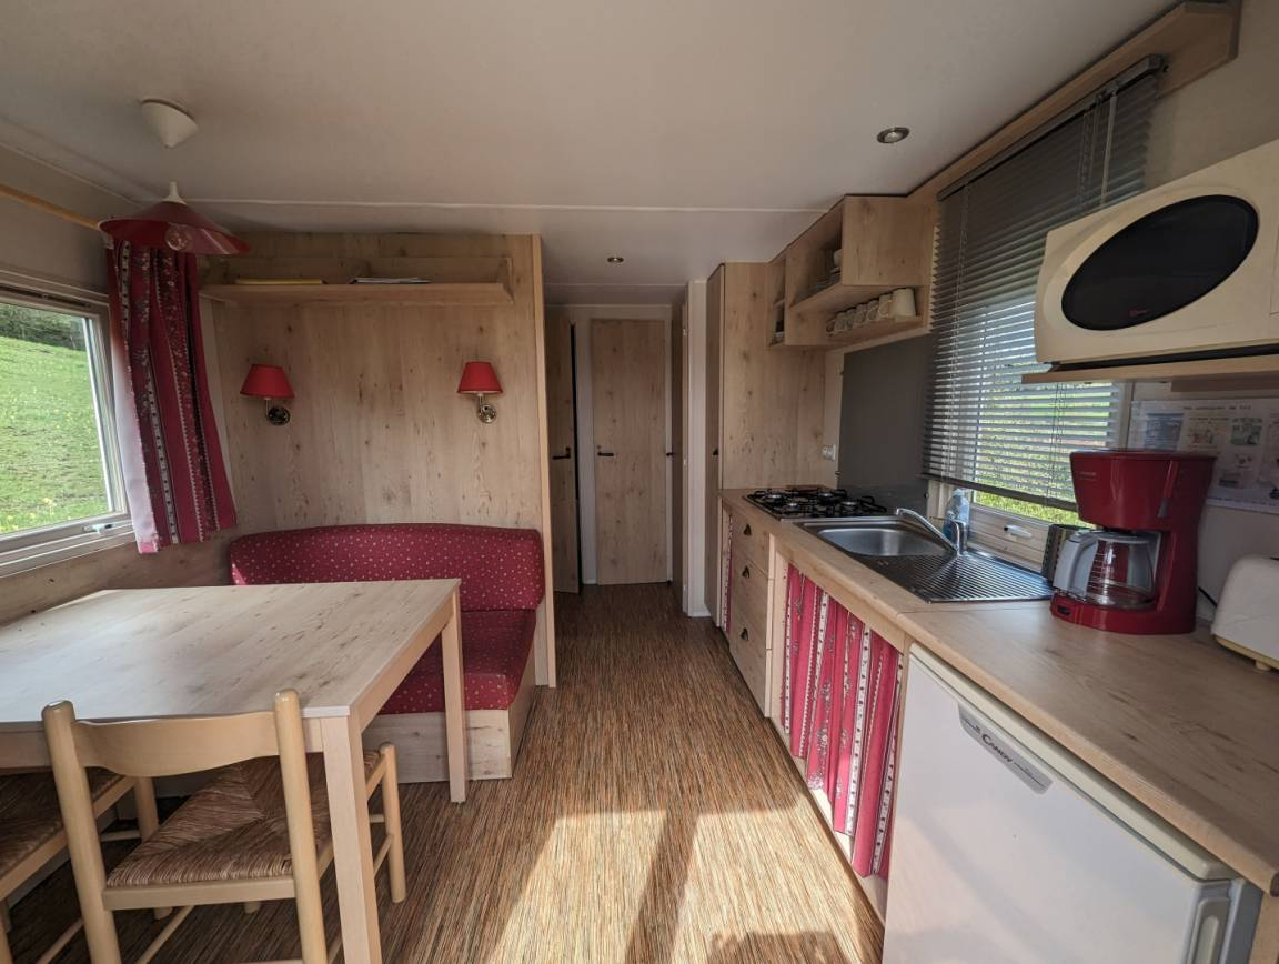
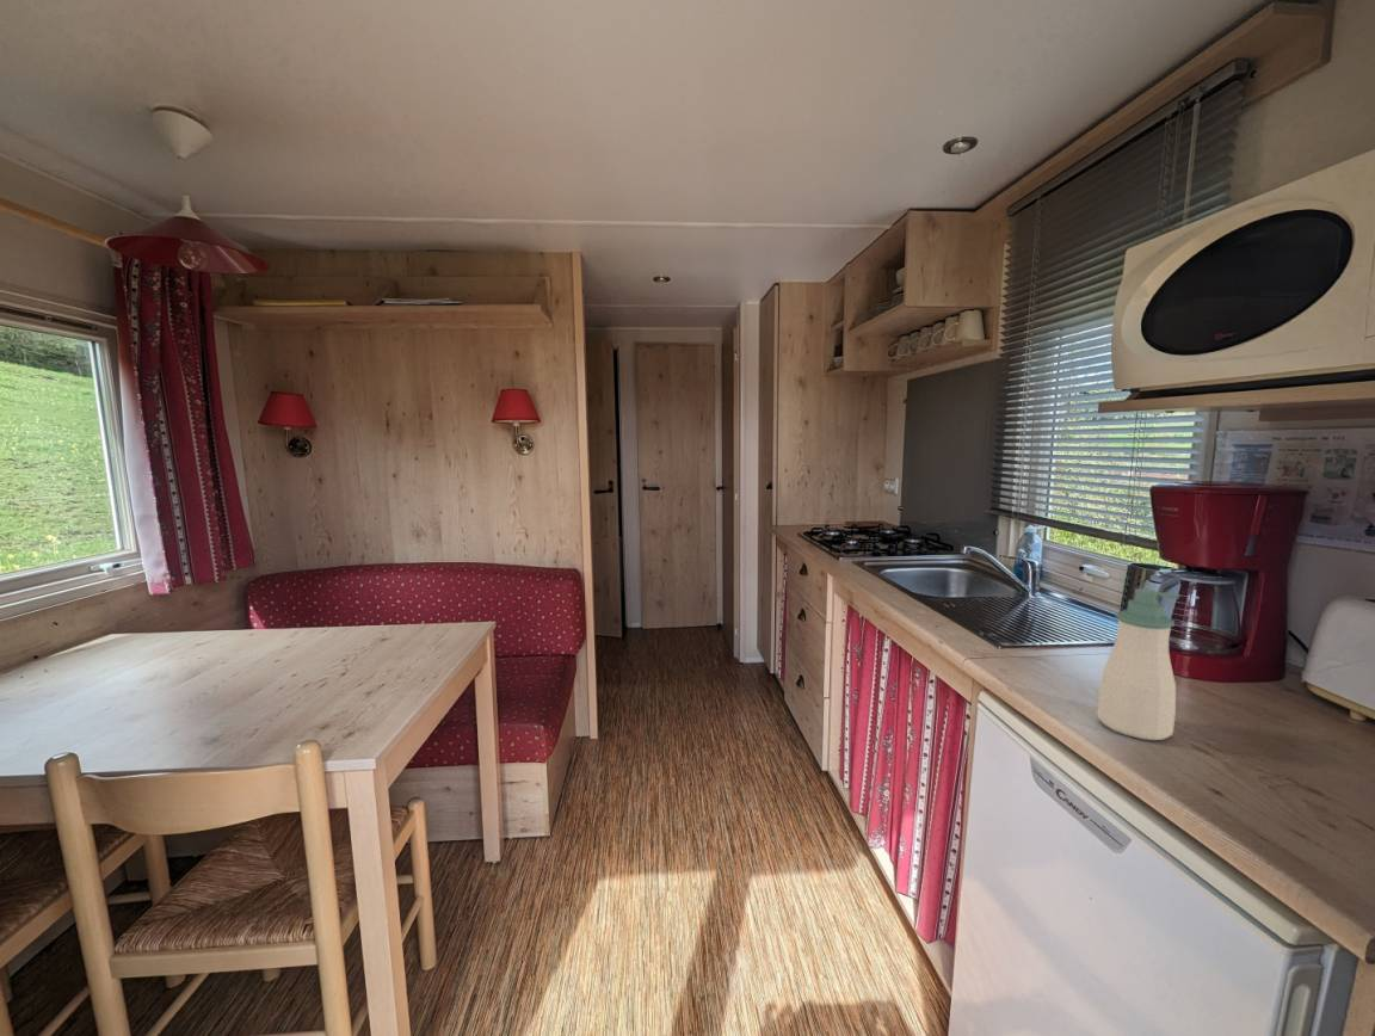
+ soap bottle (1140, 660)
